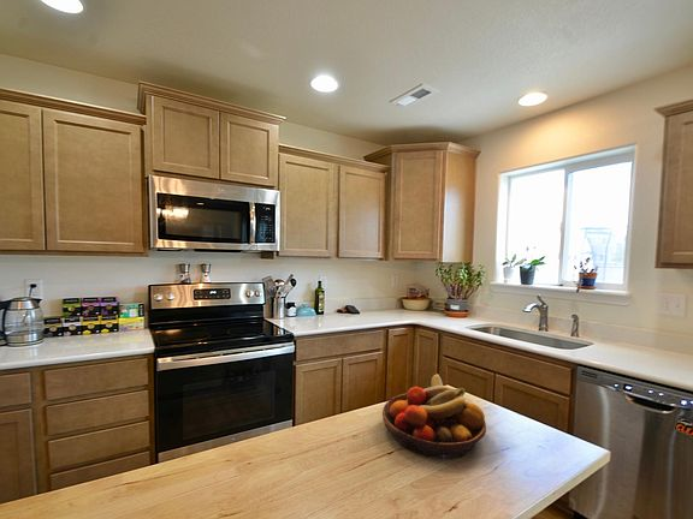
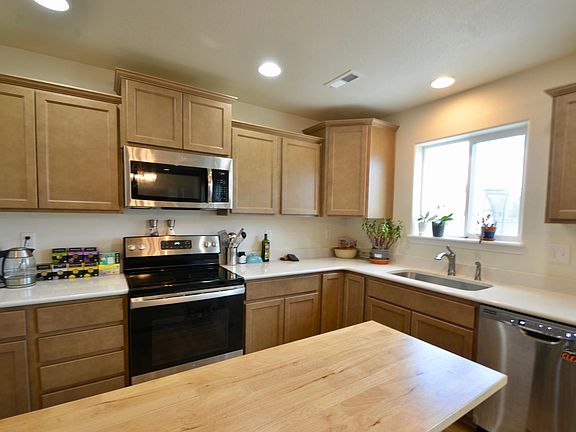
- fruit bowl (432, 410)
